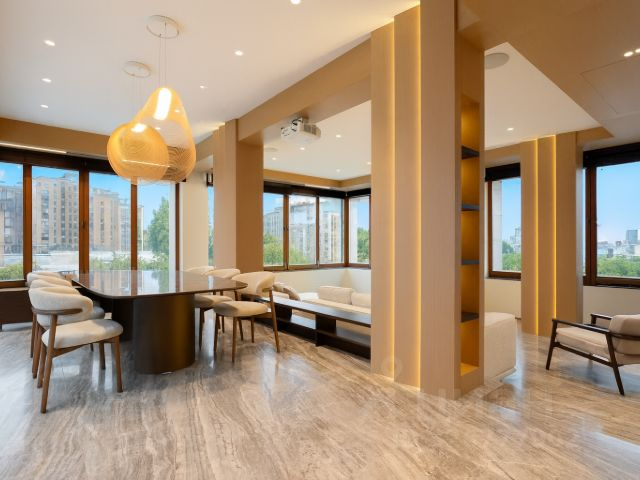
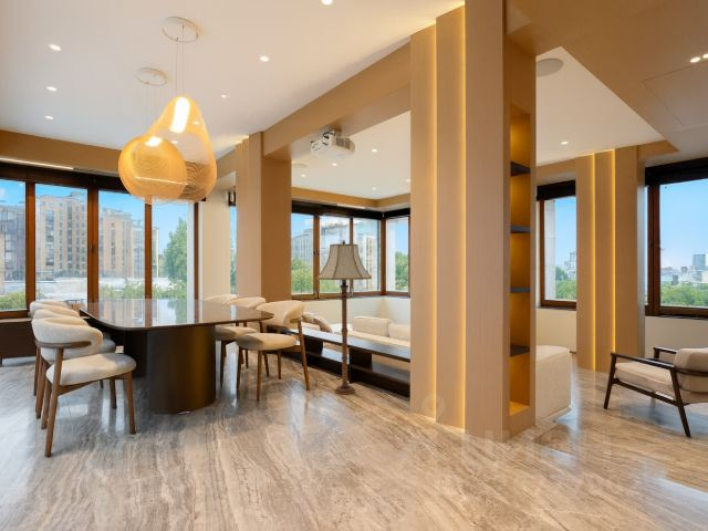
+ floor lamp (344, 314)
